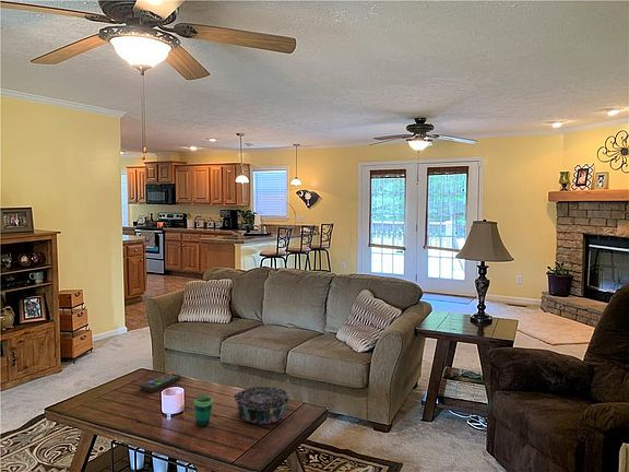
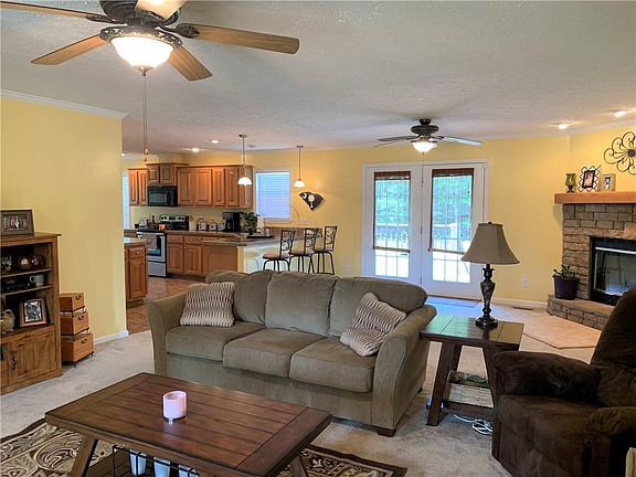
- decorative bowl (262, 405)
- remote control (161, 381)
- cup (203, 410)
